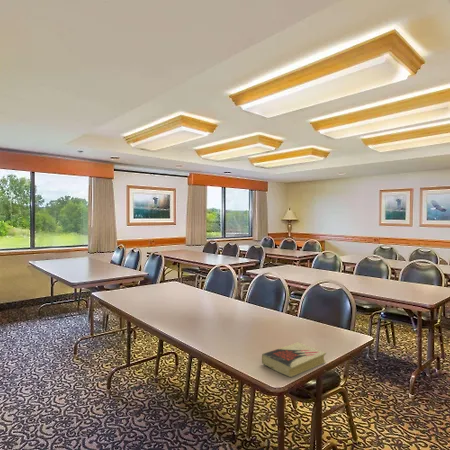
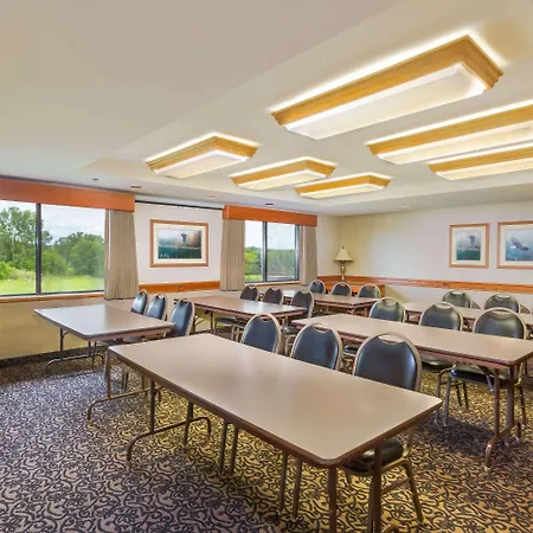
- book (294, 358)
